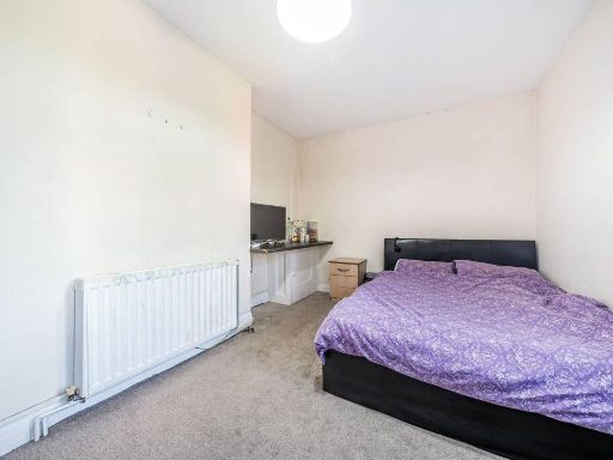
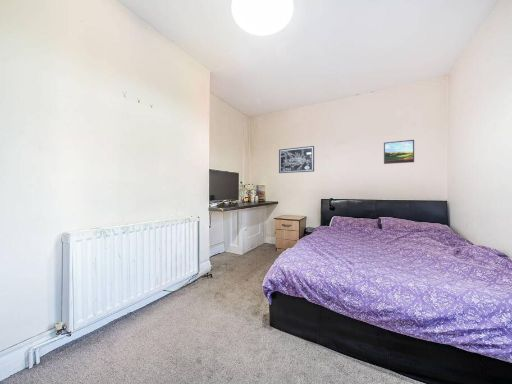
+ wall art (295, 160)
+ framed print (398, 152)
